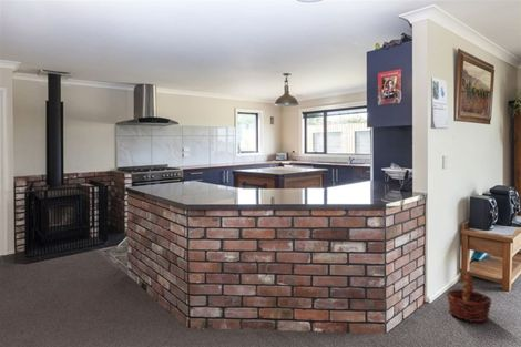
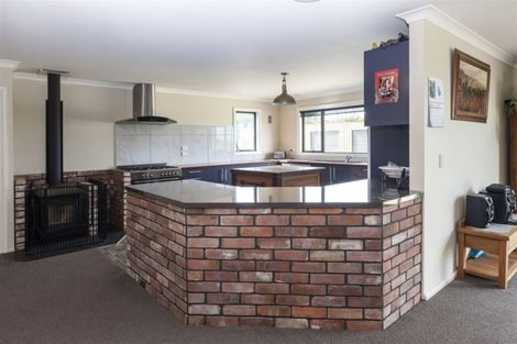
- basket (468, 294)
